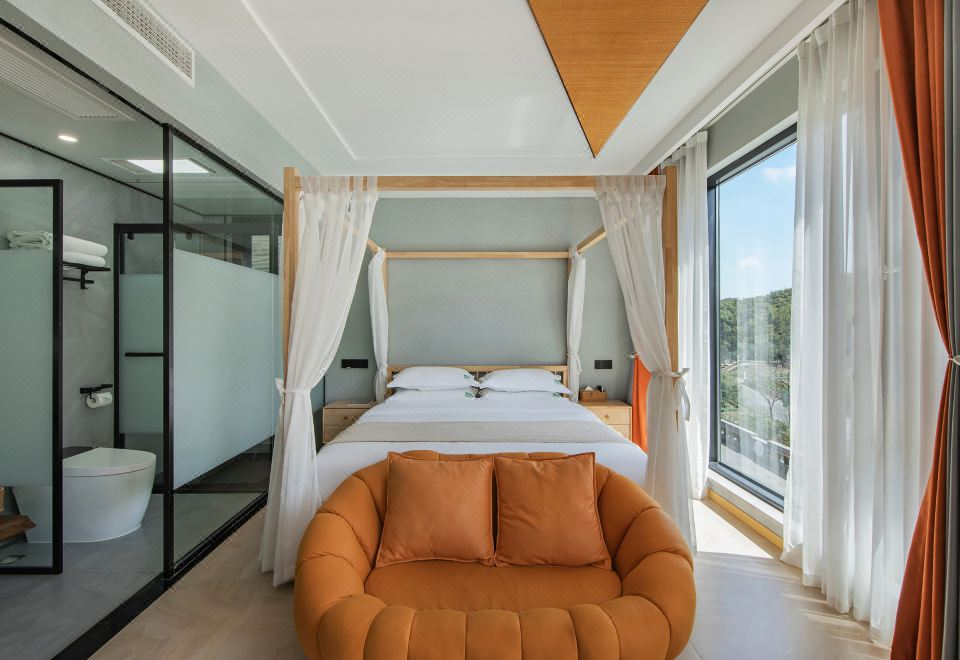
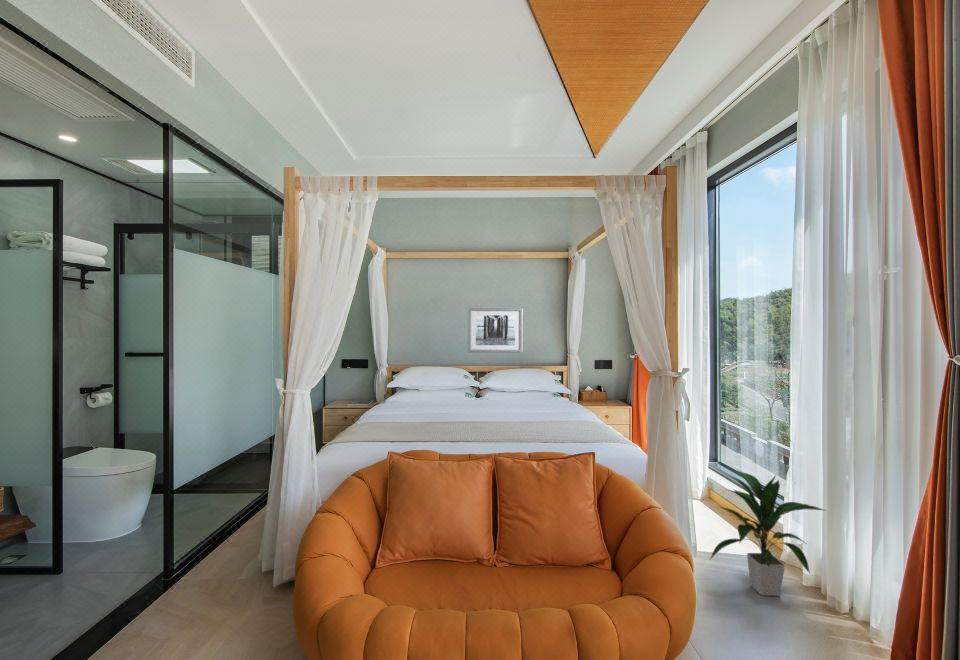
+ indoor plant (760, 529)
+ wall art (495, 330)
